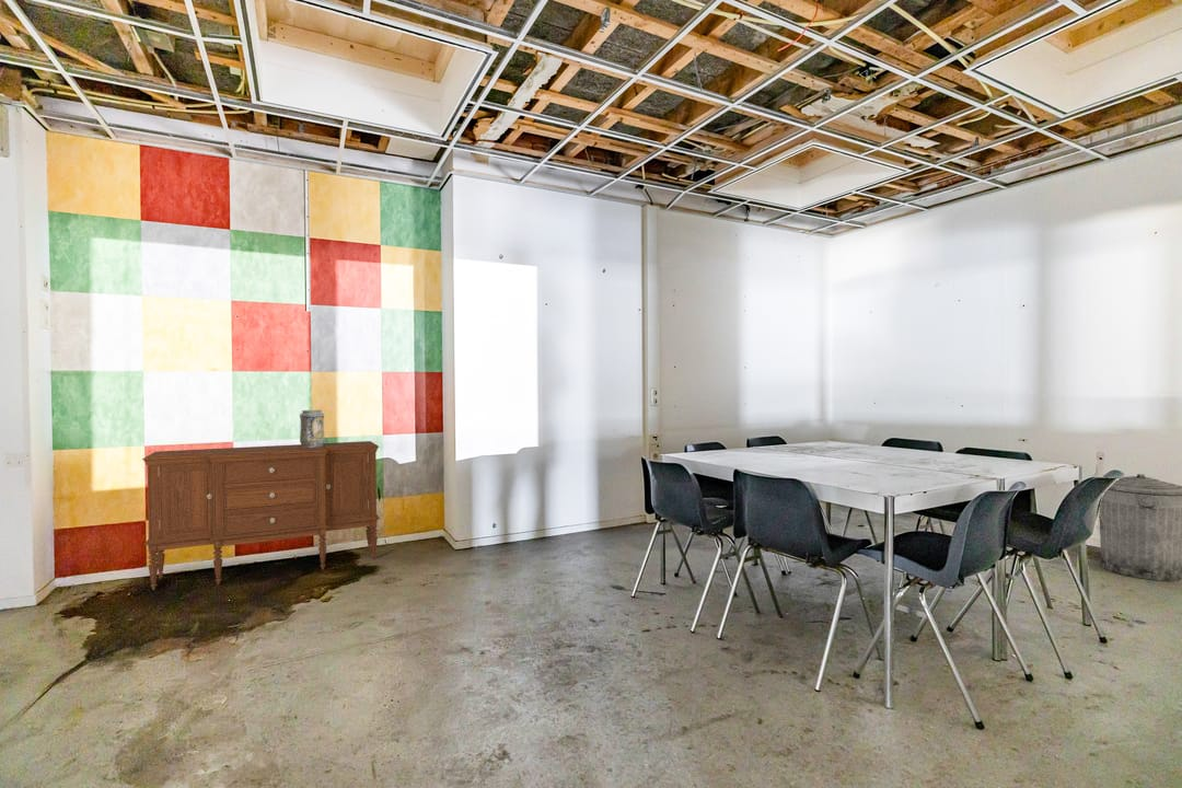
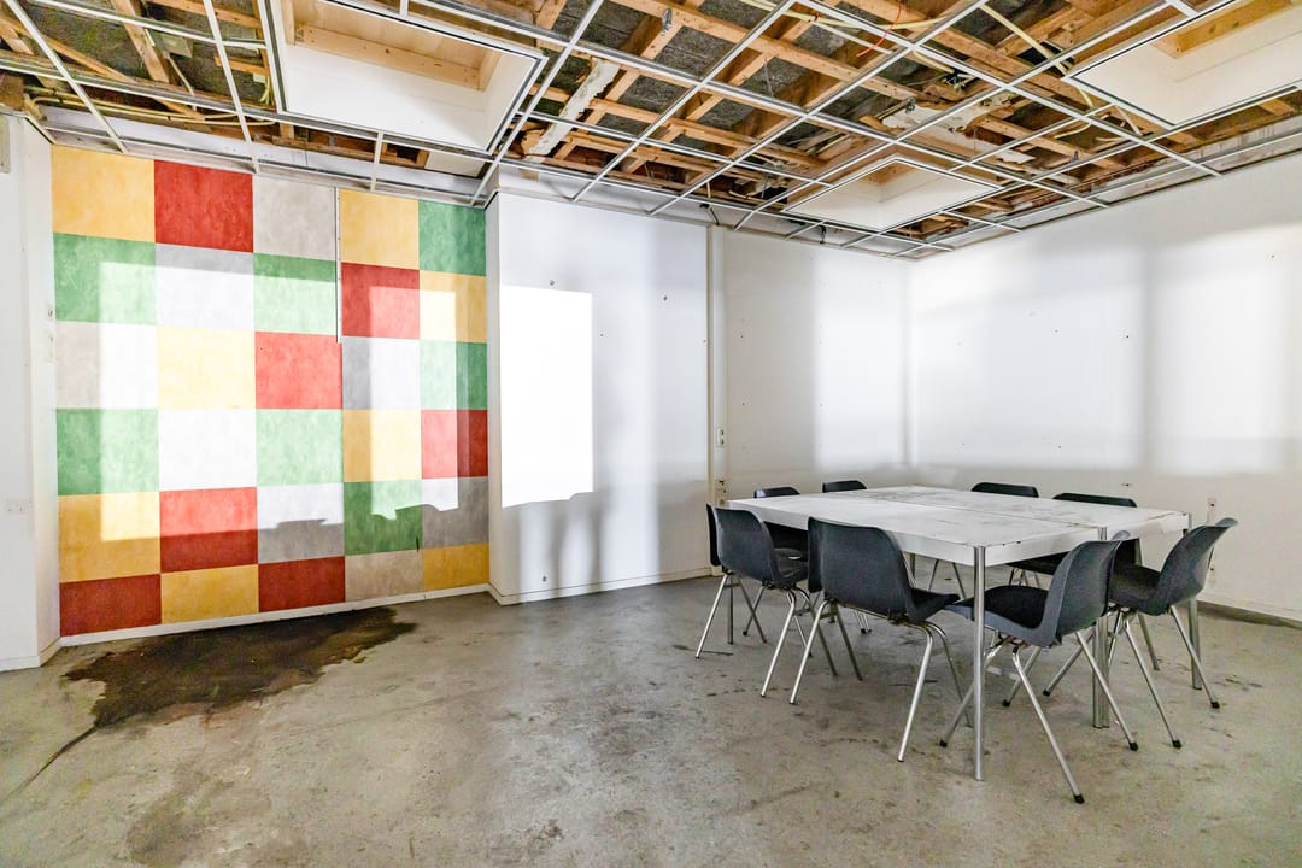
- sideboard (271, 509)
- decorative vase (312, 428)
- trash can (1140, 522)
